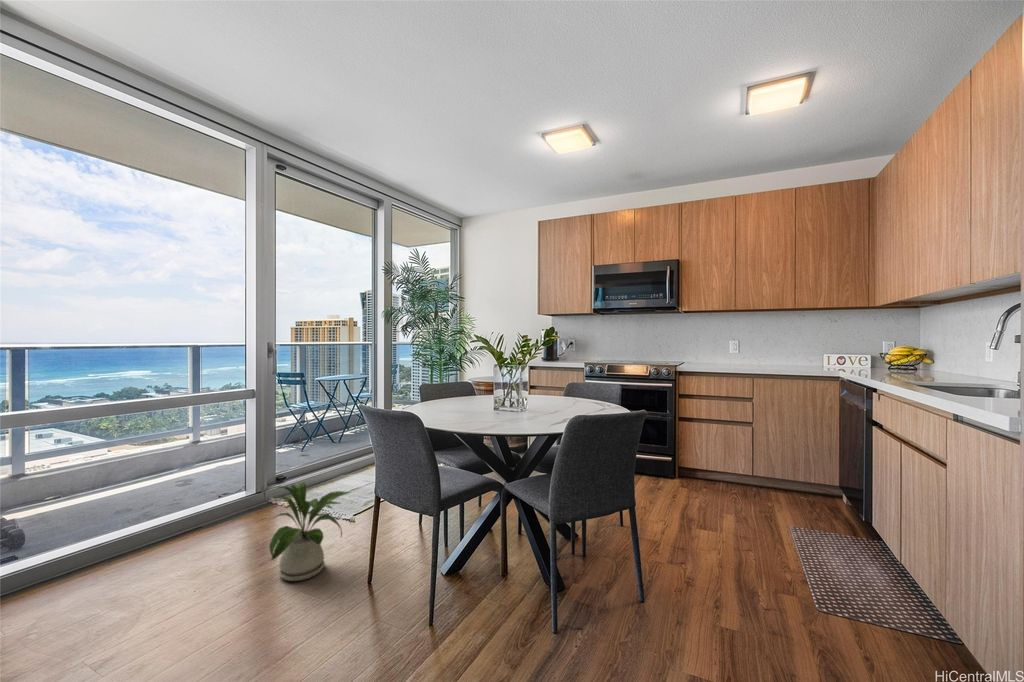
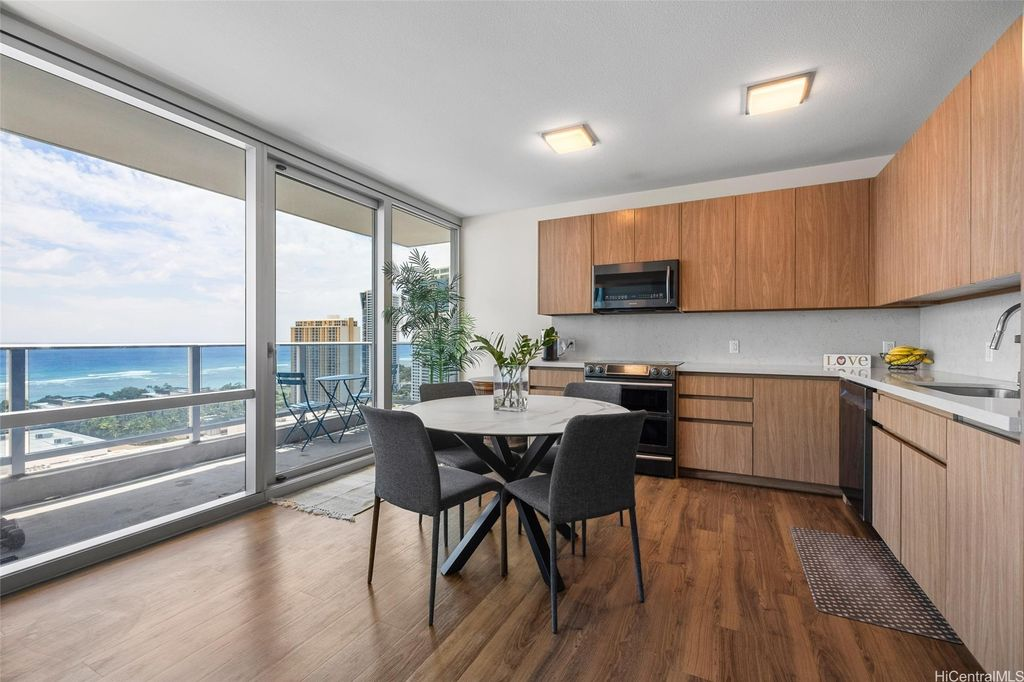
- house plant (313, 523)
